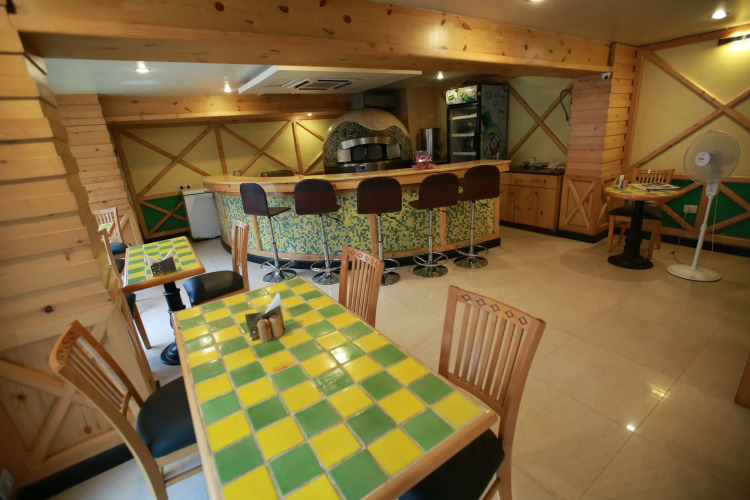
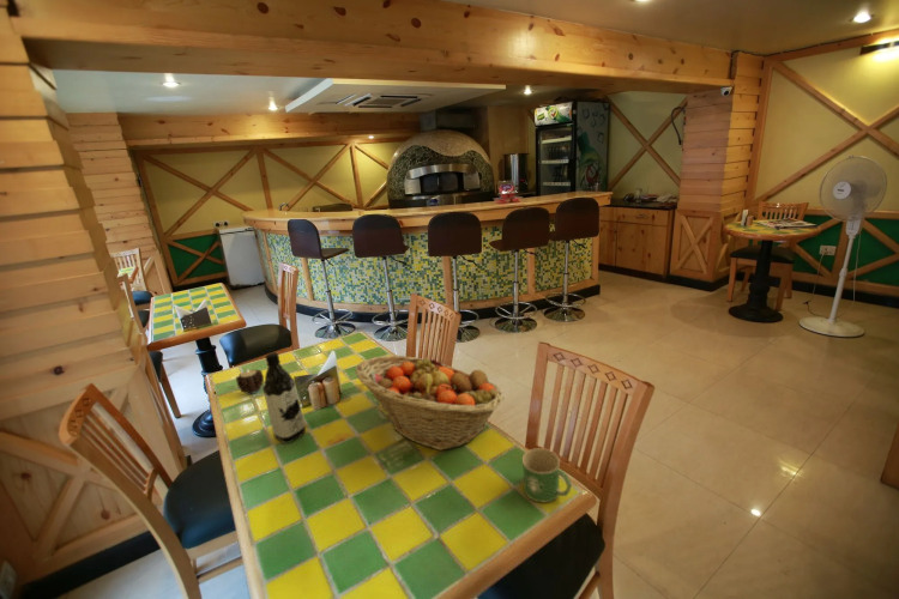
+ candle (249, 380)
+ mug (547, 477)
+ fruit basket (428, 391)
+ water bottle (280, 395)
